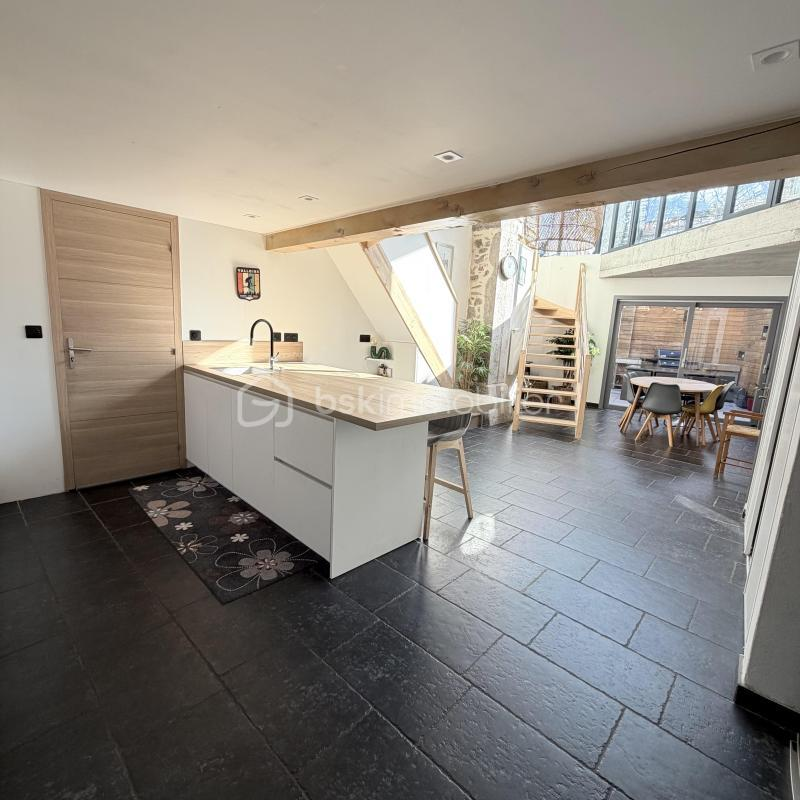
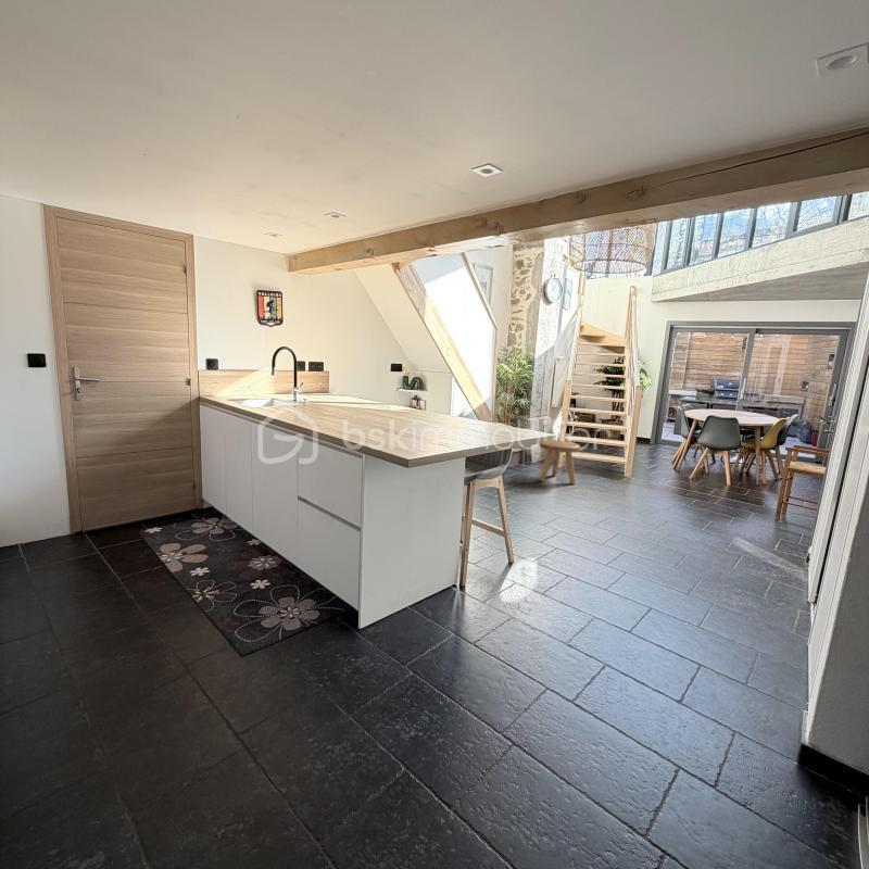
+ stool (557, 462)
